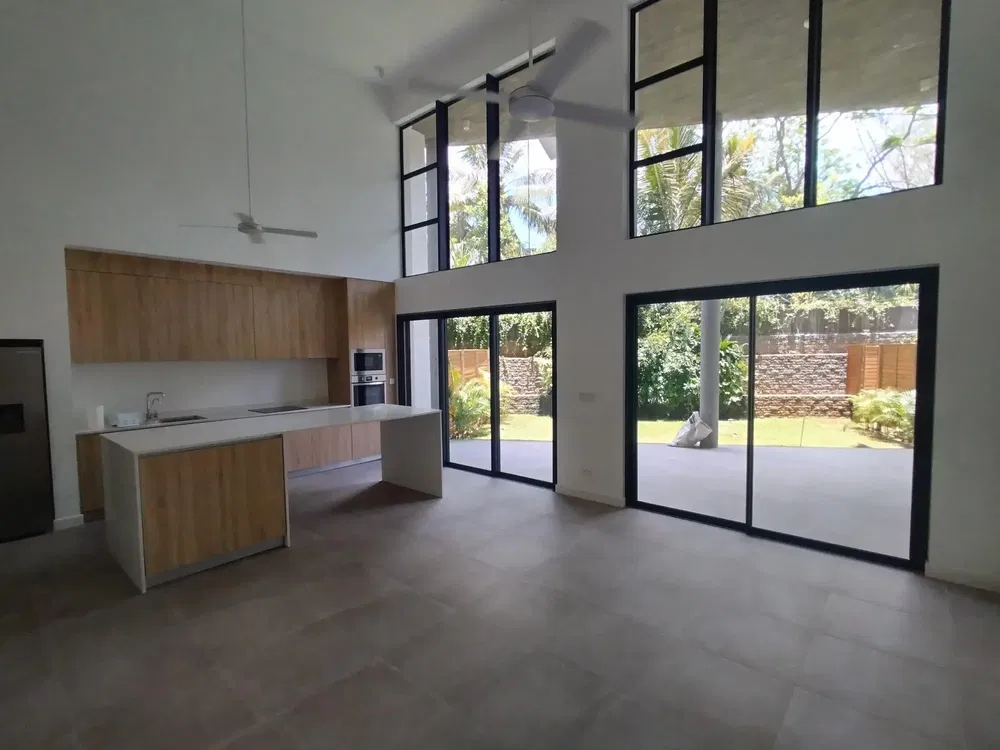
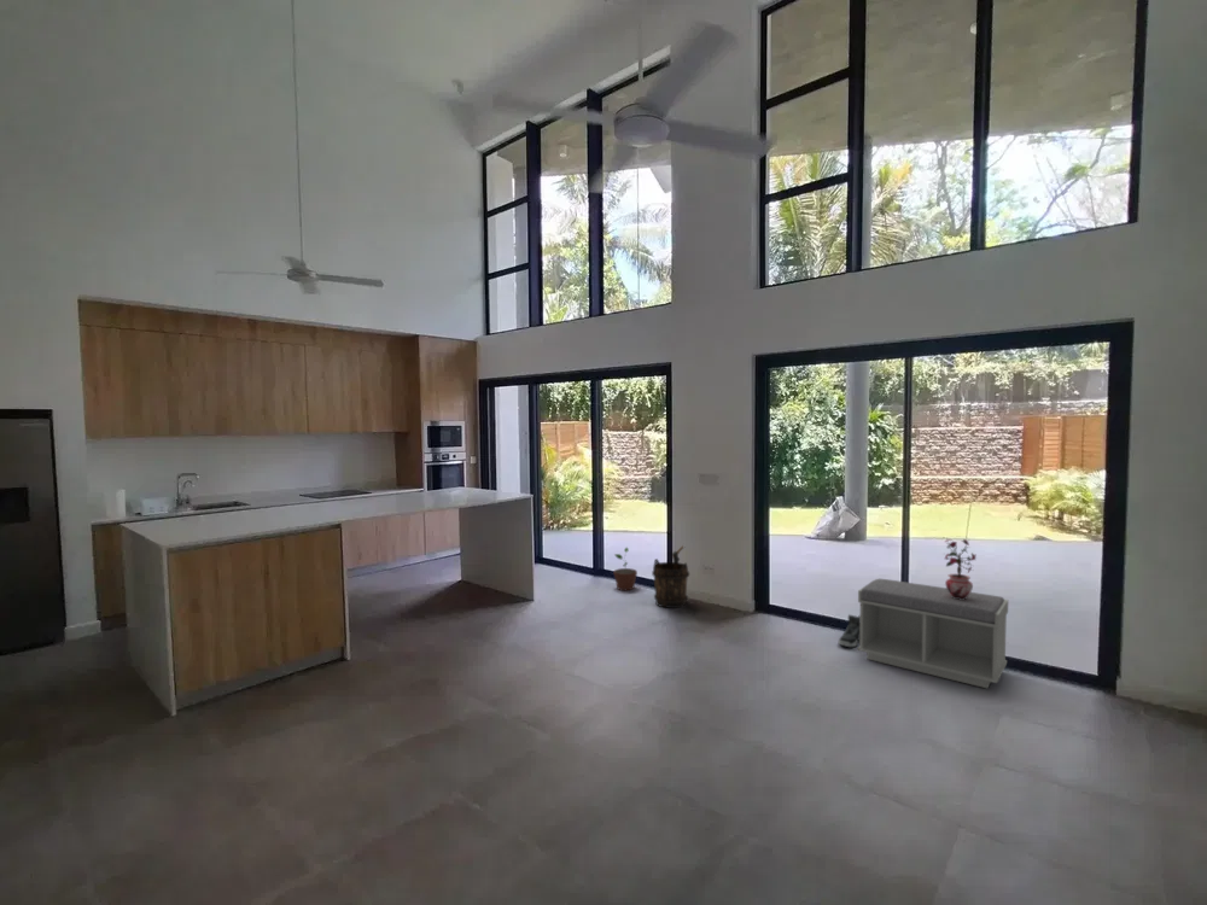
+ potted plant (958, 566)
+ sneaker (851, 629)
+ potted plant (625, 568)
+ bucket (675, 574)
+ bench (929, 627)
